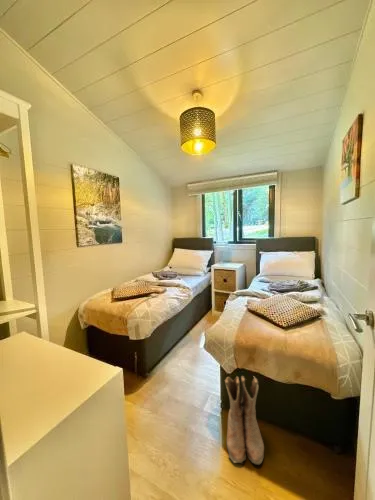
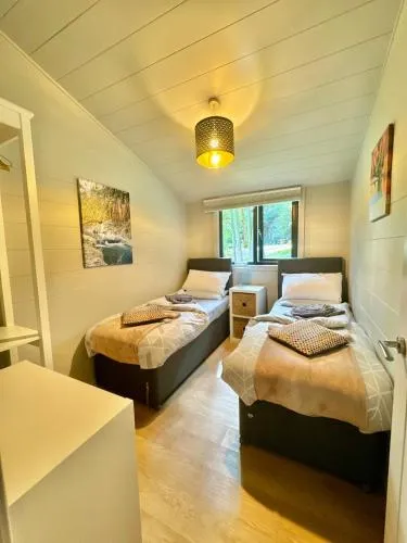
- boots (243, 412)
